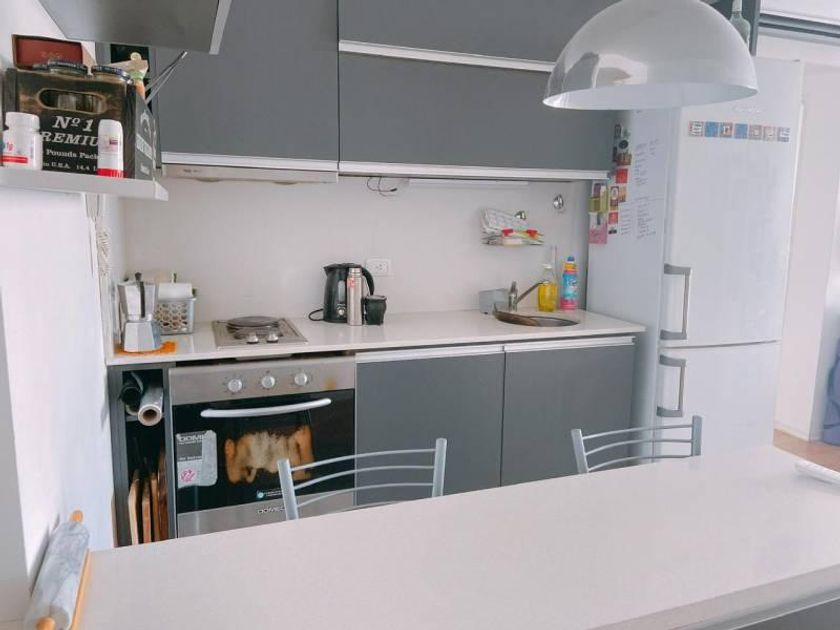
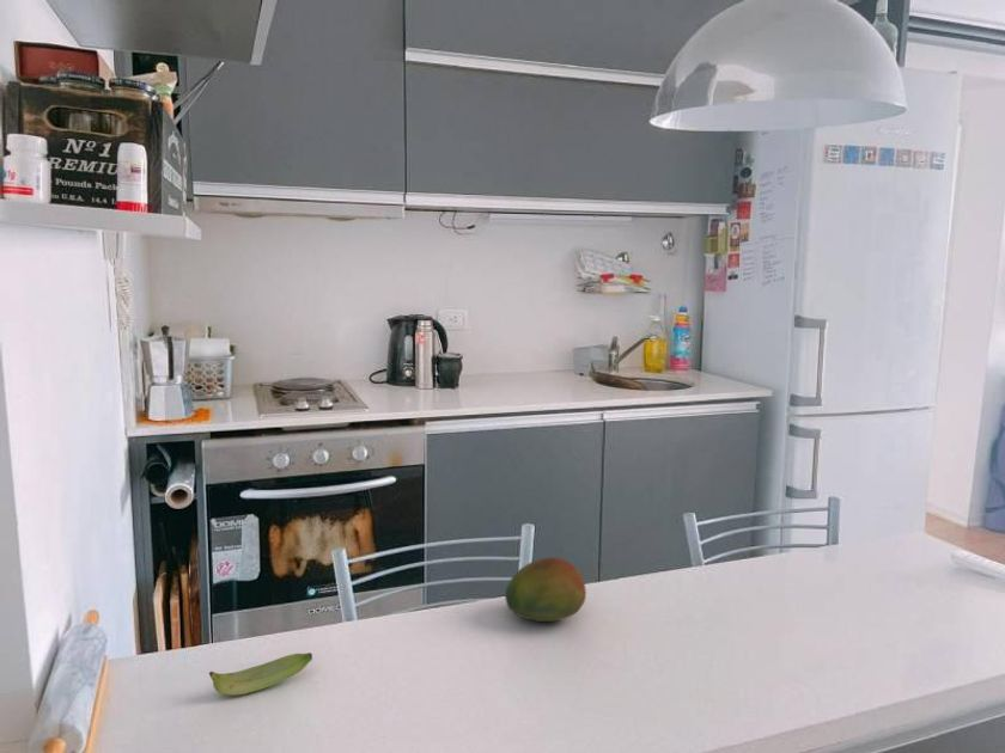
+ banana (262, 673)
+ fruit (544, 589)
